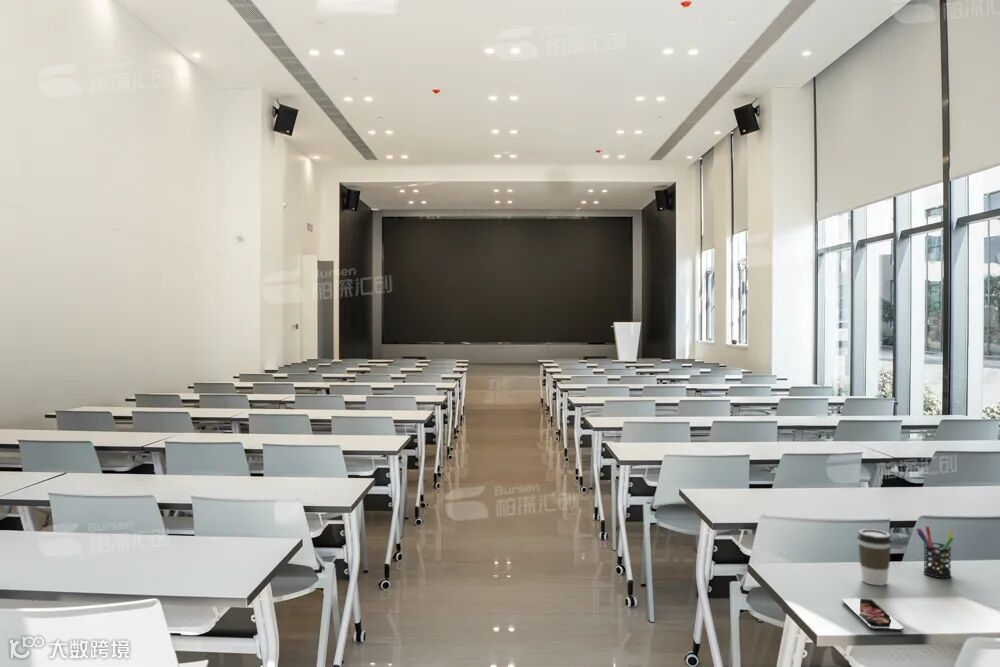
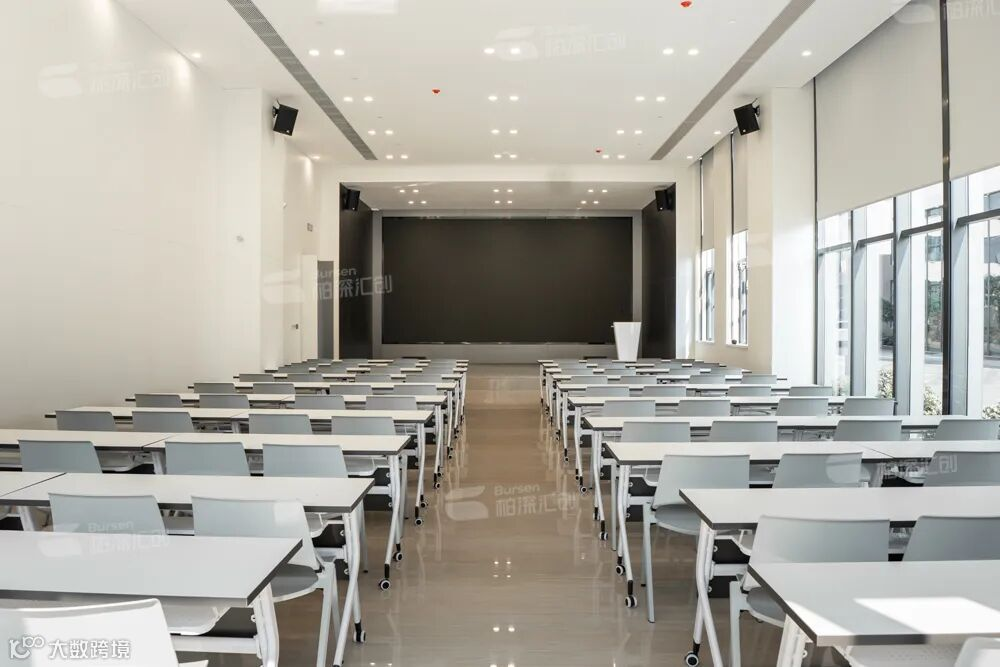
- coffee cup (874, 557)
- smartphone (871, 613)
- pen holder (938, 550)
